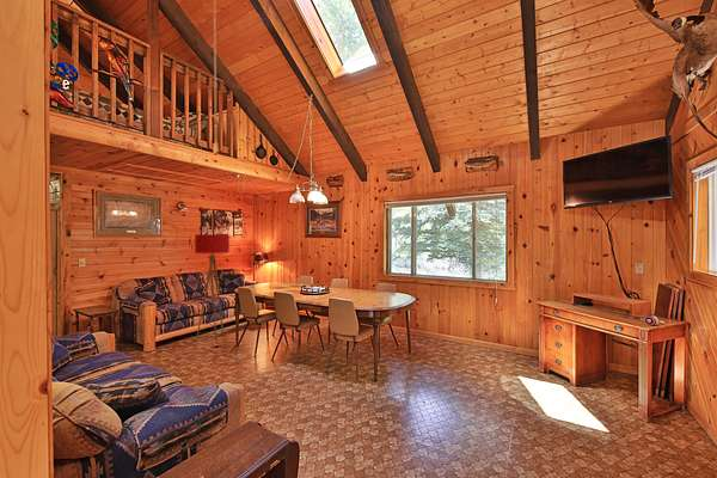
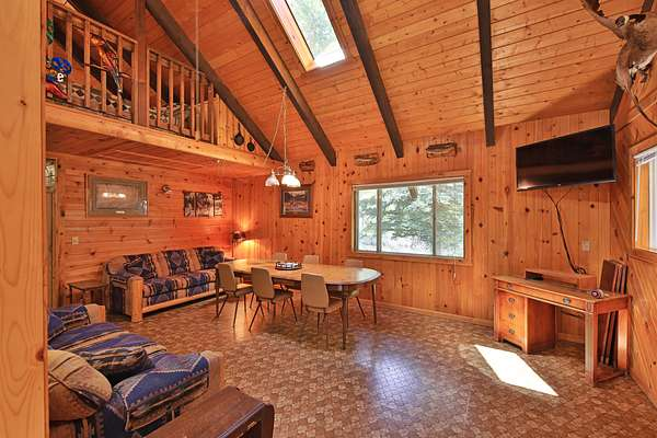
- floor lamp (212, 289)
